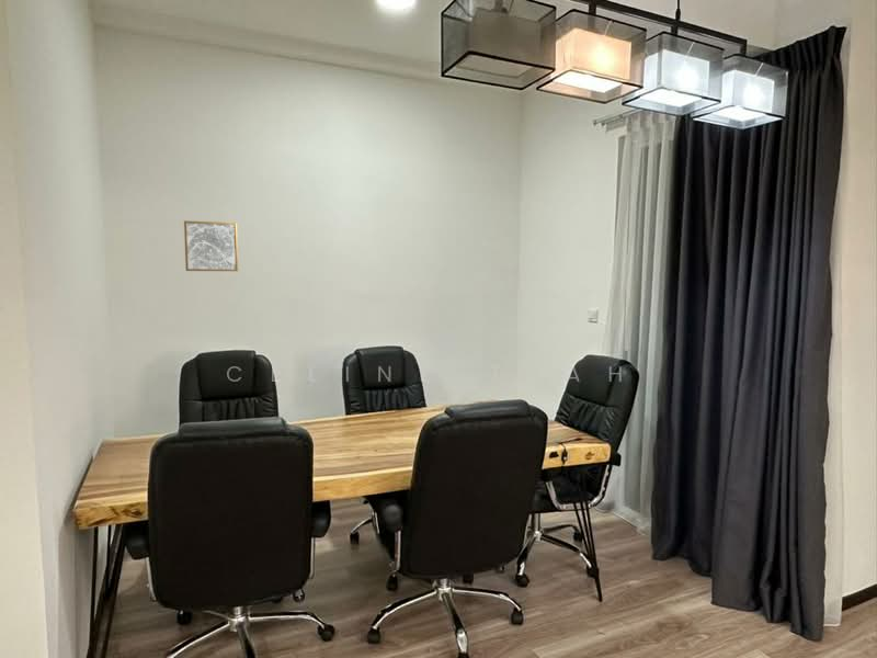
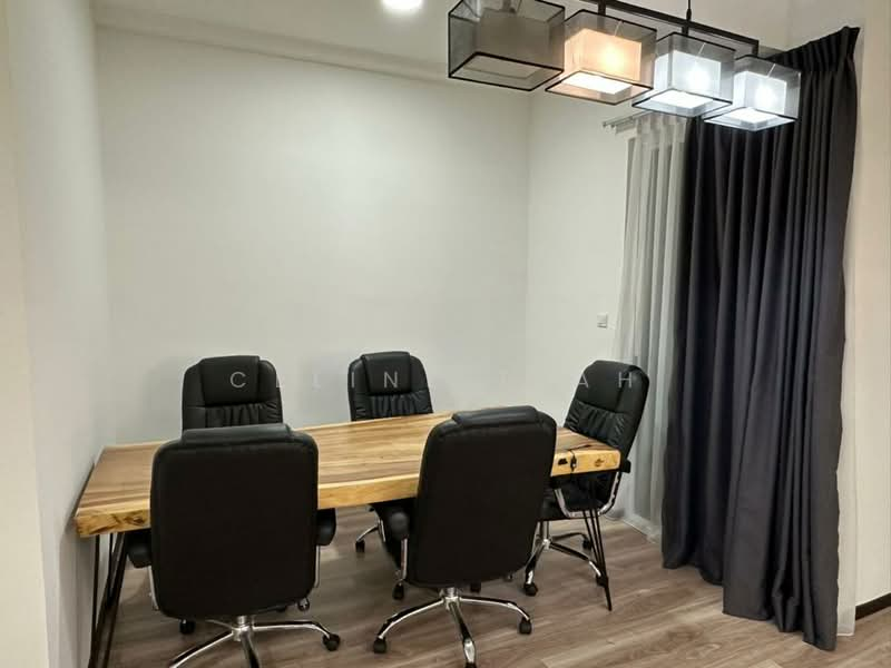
- wall art (212, 246)
